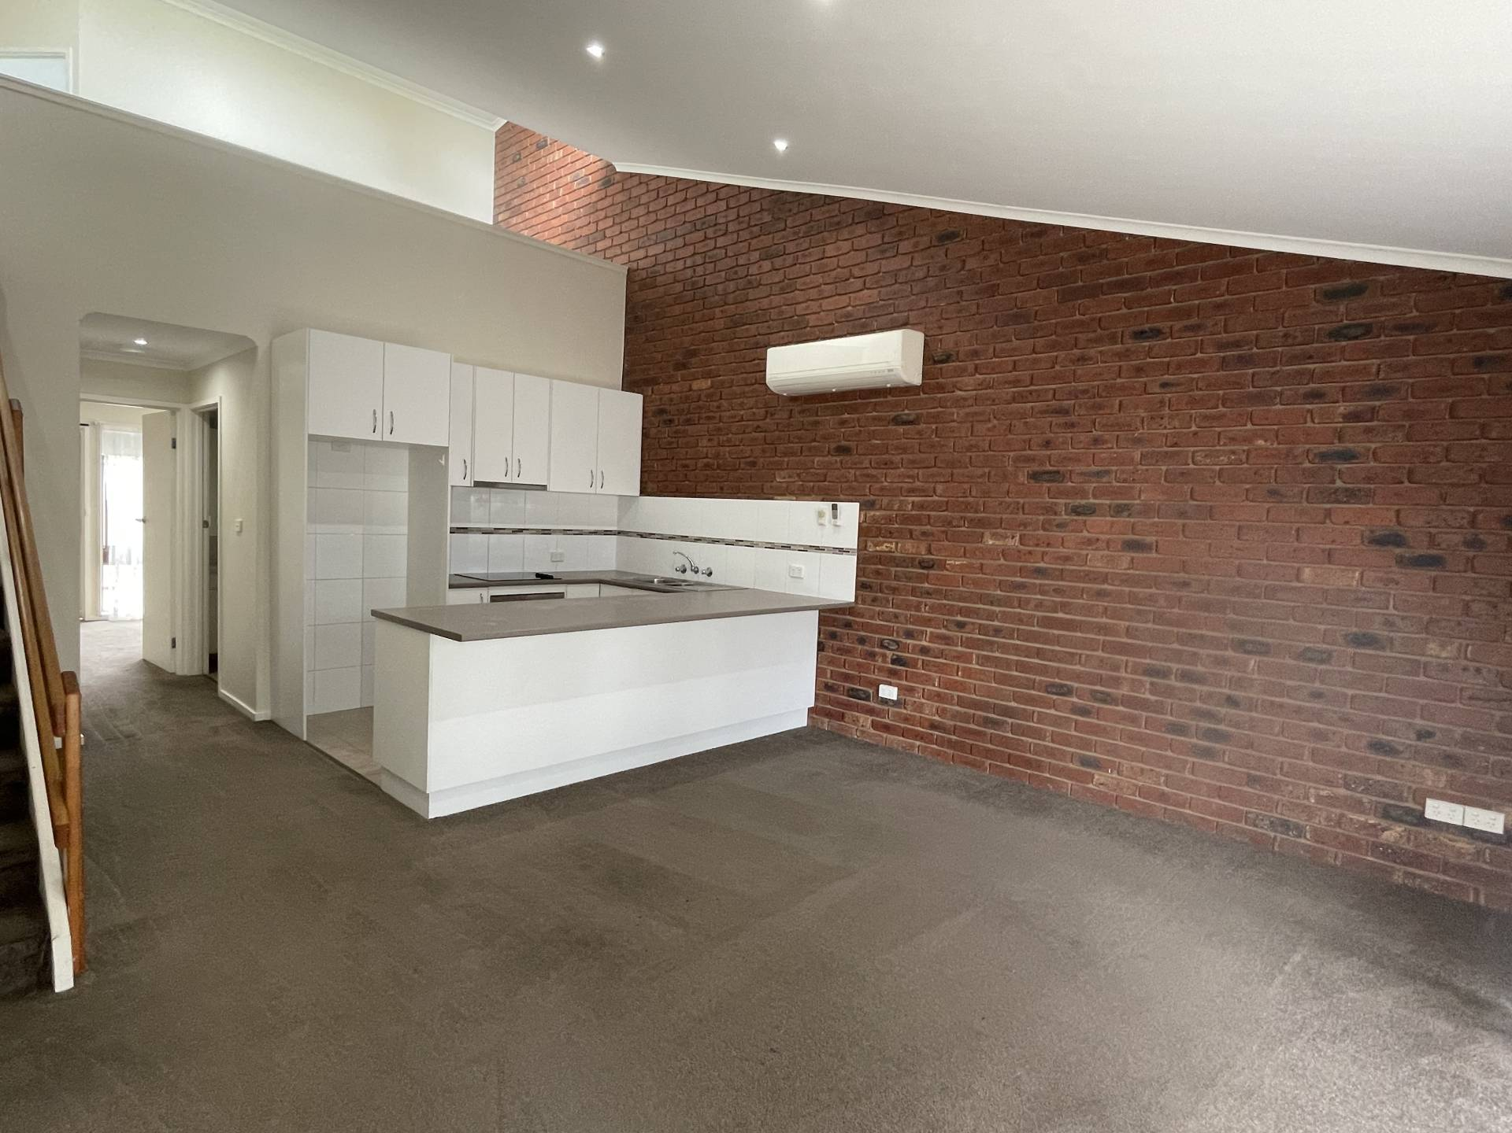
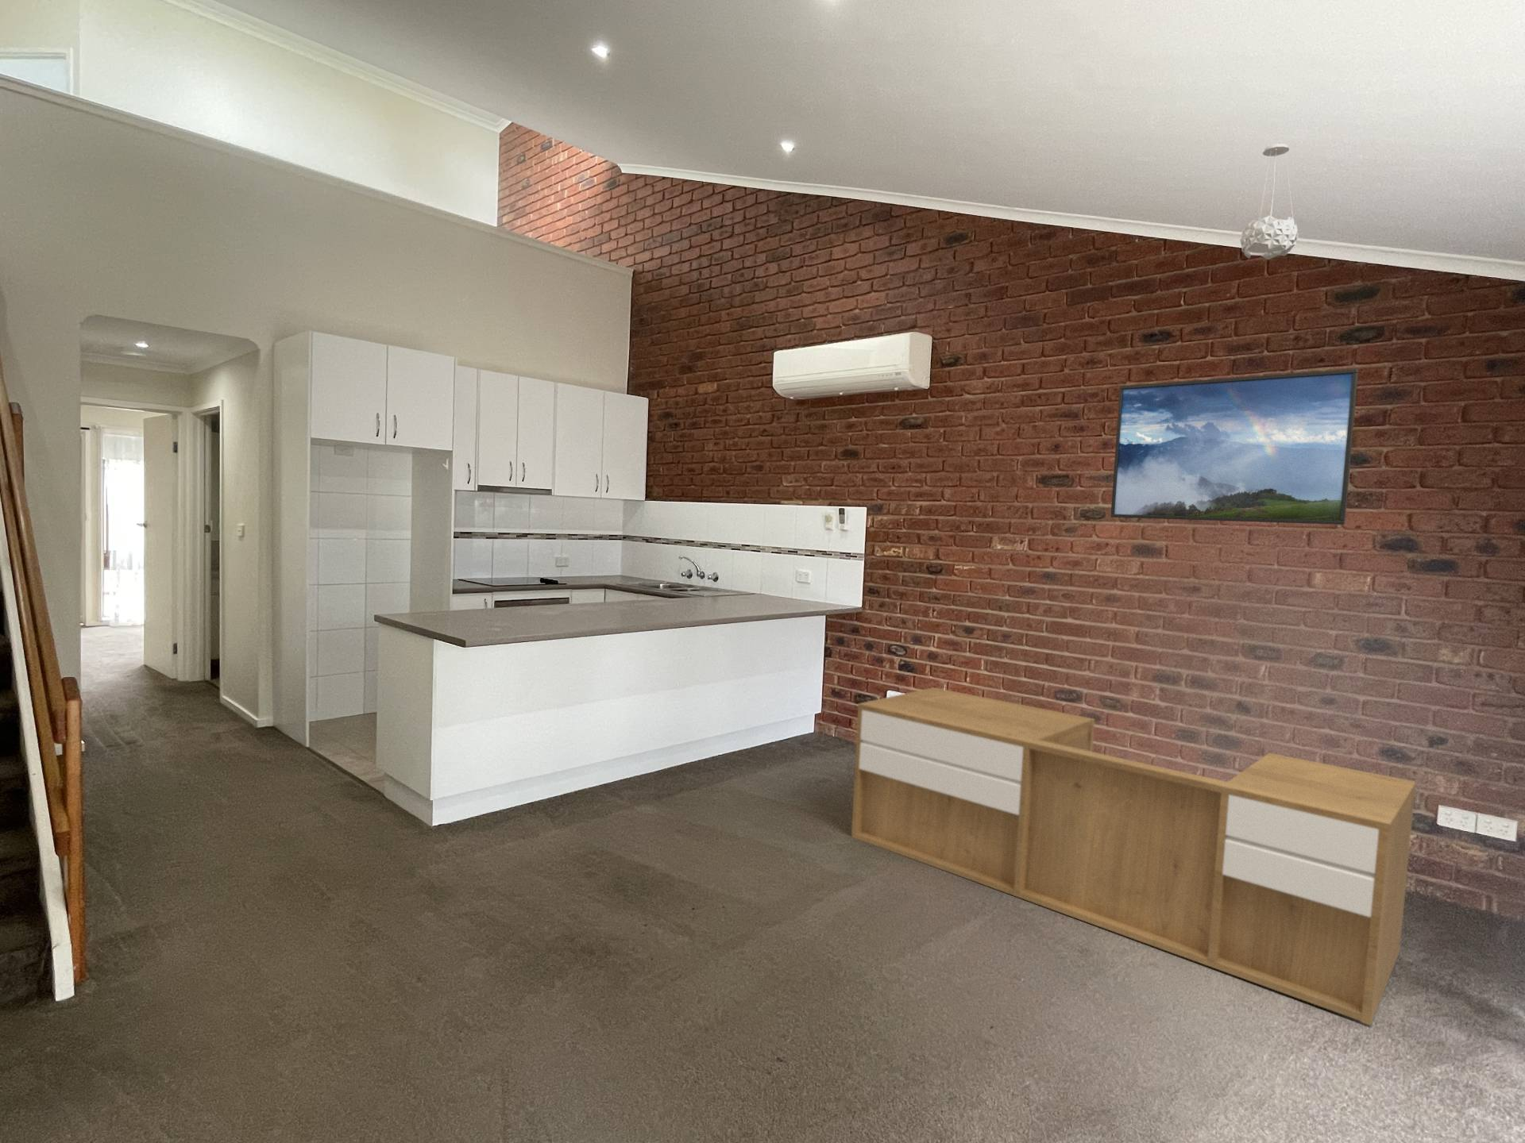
+ pendant light (1272, 201)
+ media console (1096, 813)
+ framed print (1224, 449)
